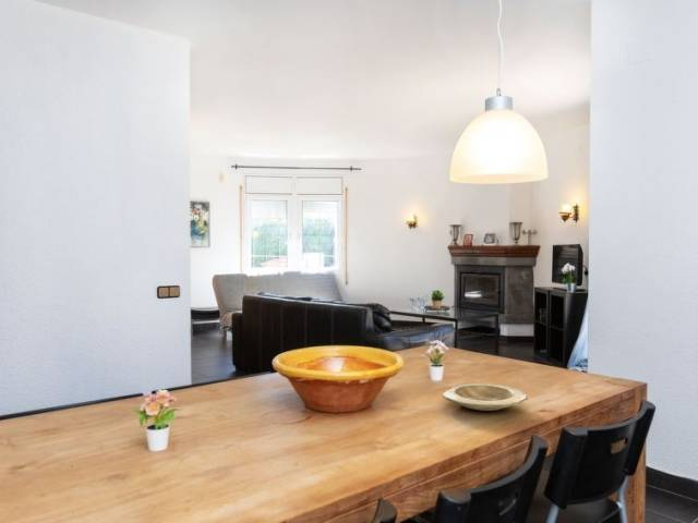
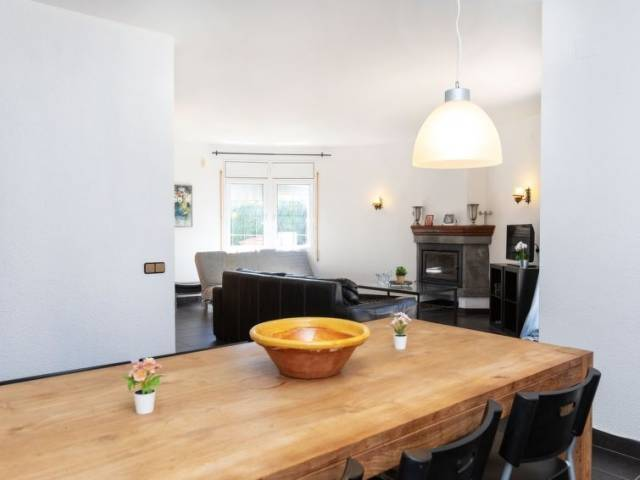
- plate (484, 399)
